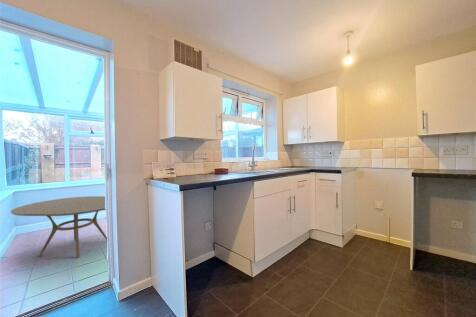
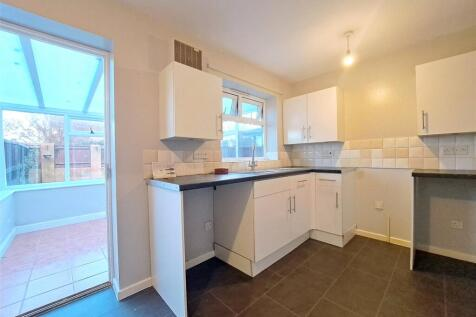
- dining table (75, 226)
